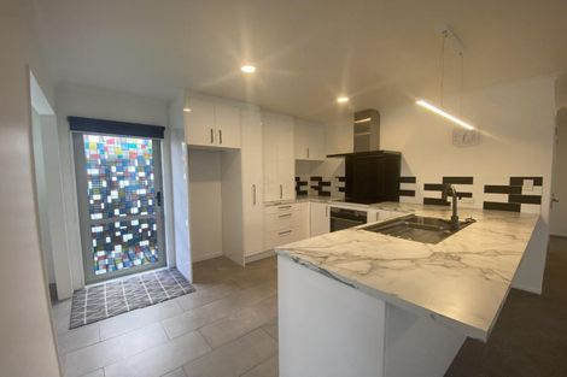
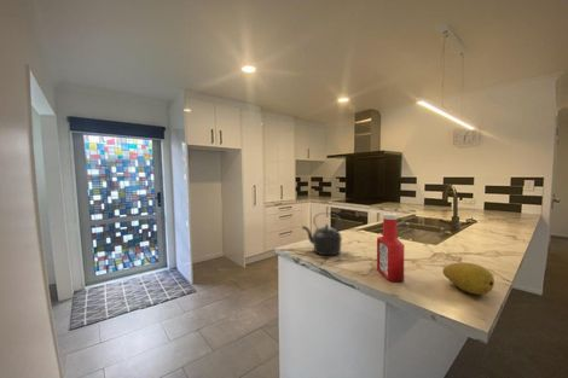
+ kettle (320, 231)
+ soap bottle (389, 244)
+ fruit (465, 274)
